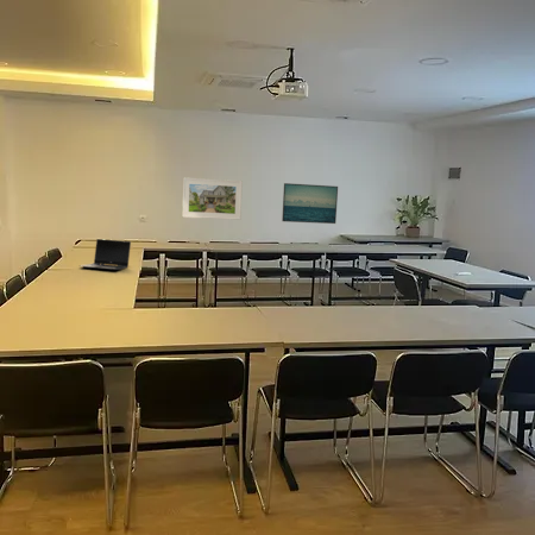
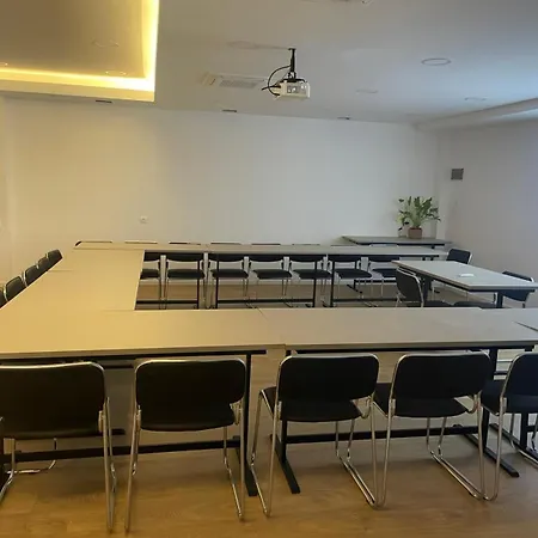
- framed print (309, 203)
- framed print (212, 199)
- laptop computer (105, 253)
